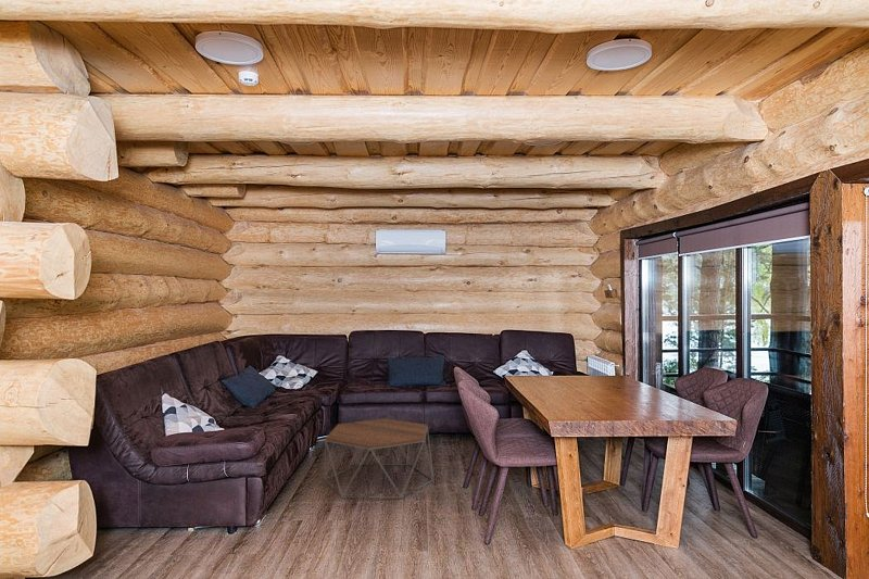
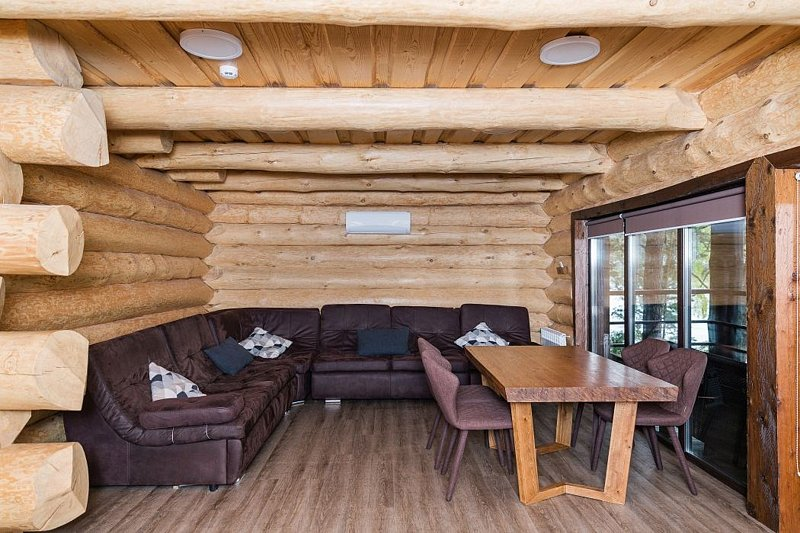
- coffee table (375, 455)
